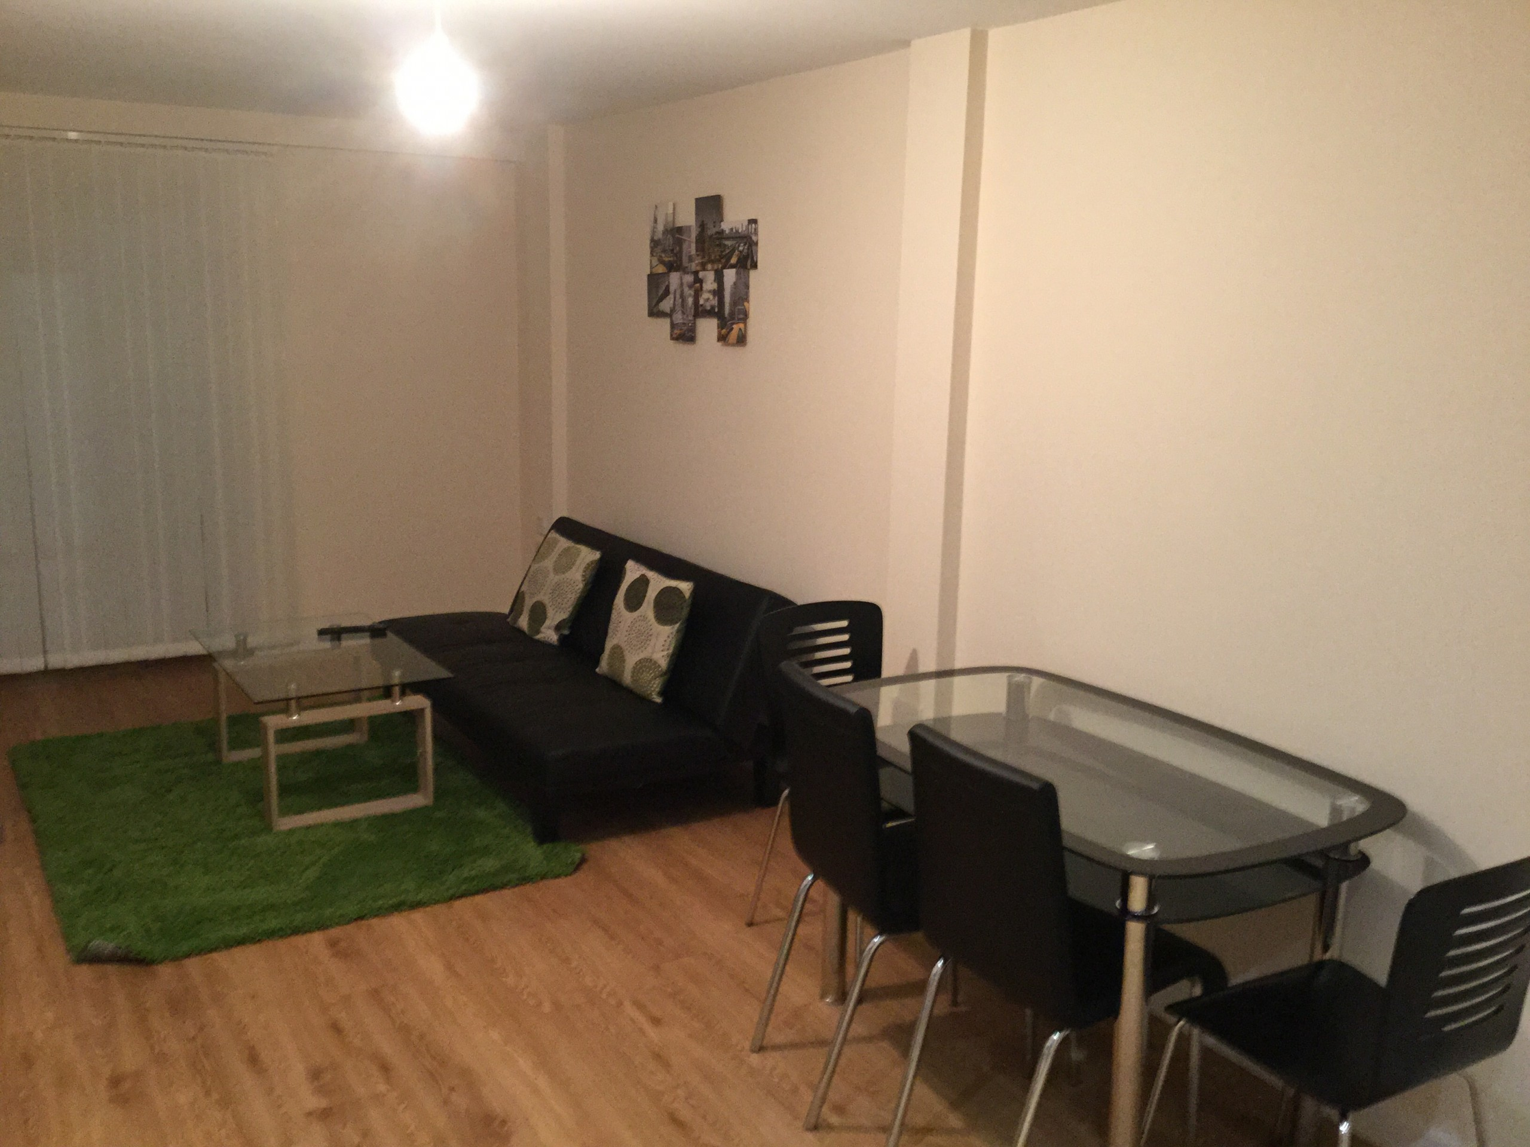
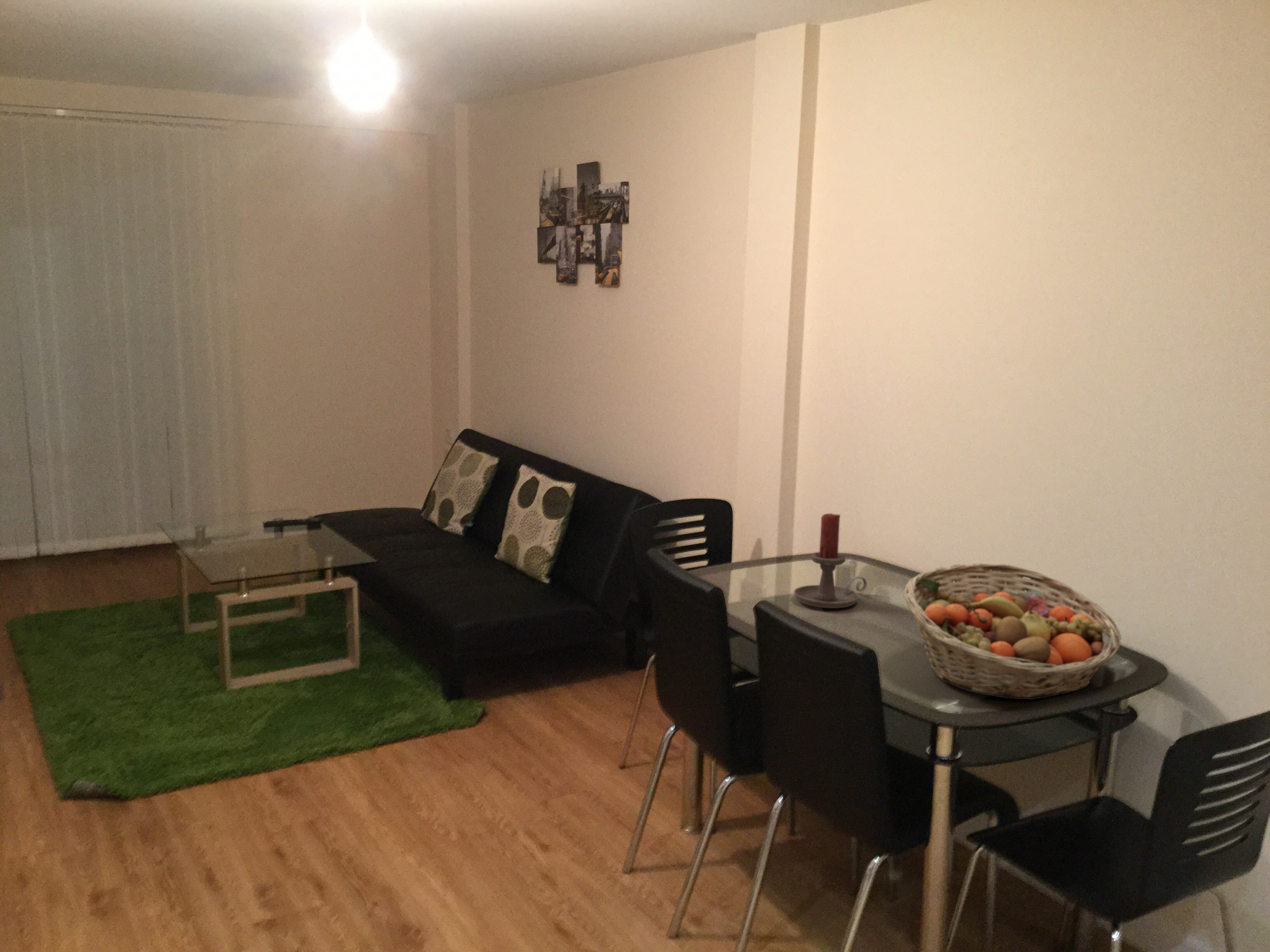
+ fruit basket (1009, 629)
+ candle holder (835, 556)
